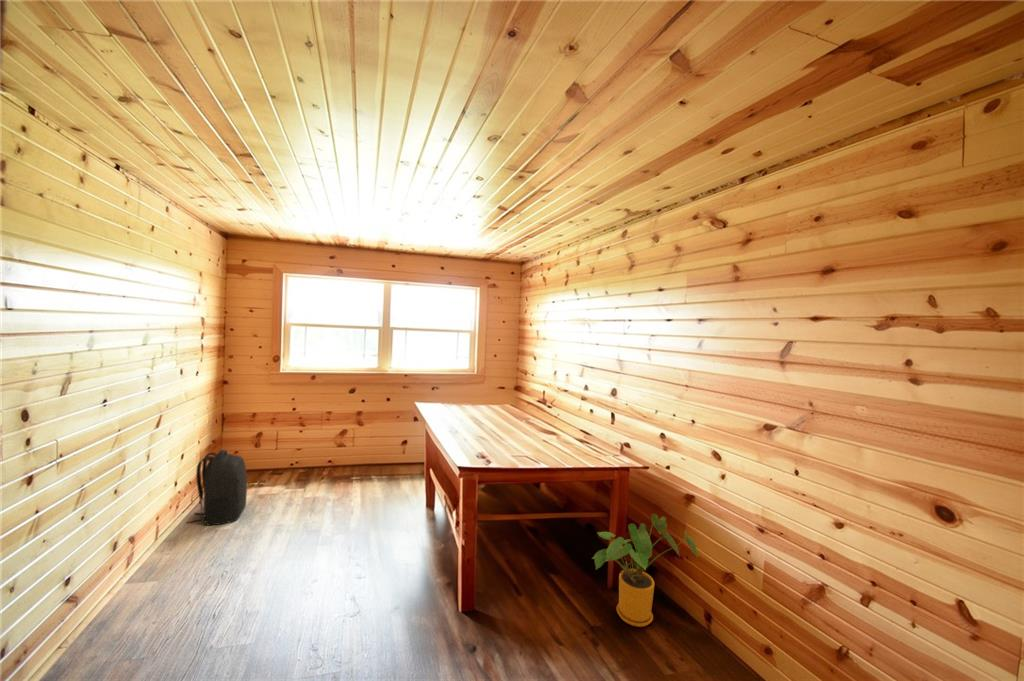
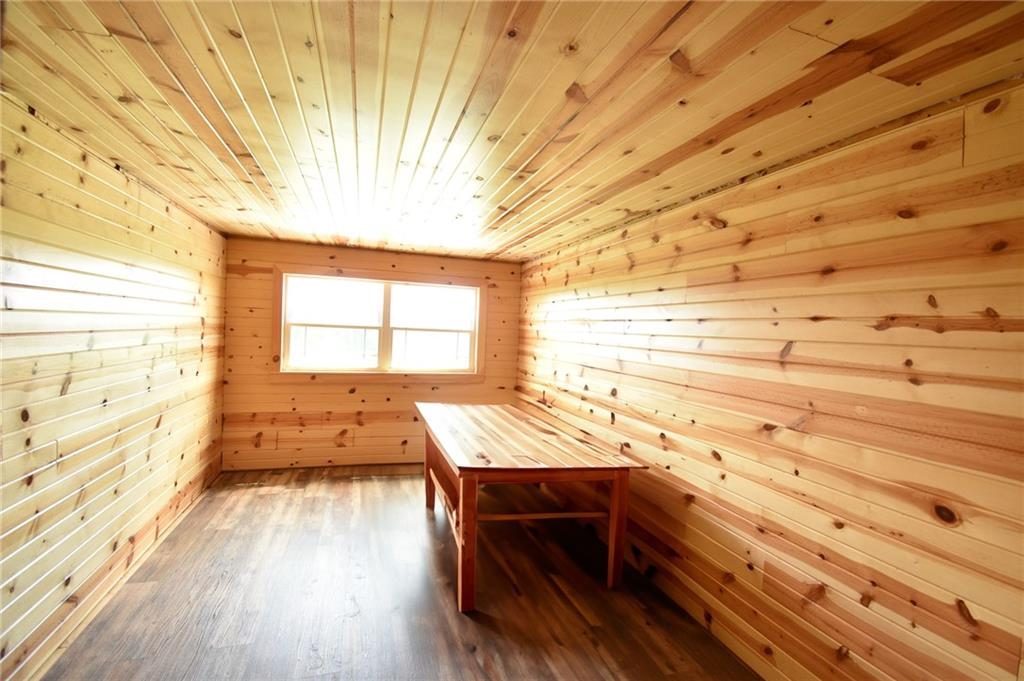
- backpack (218, 483)
- house plant (637, 567)
